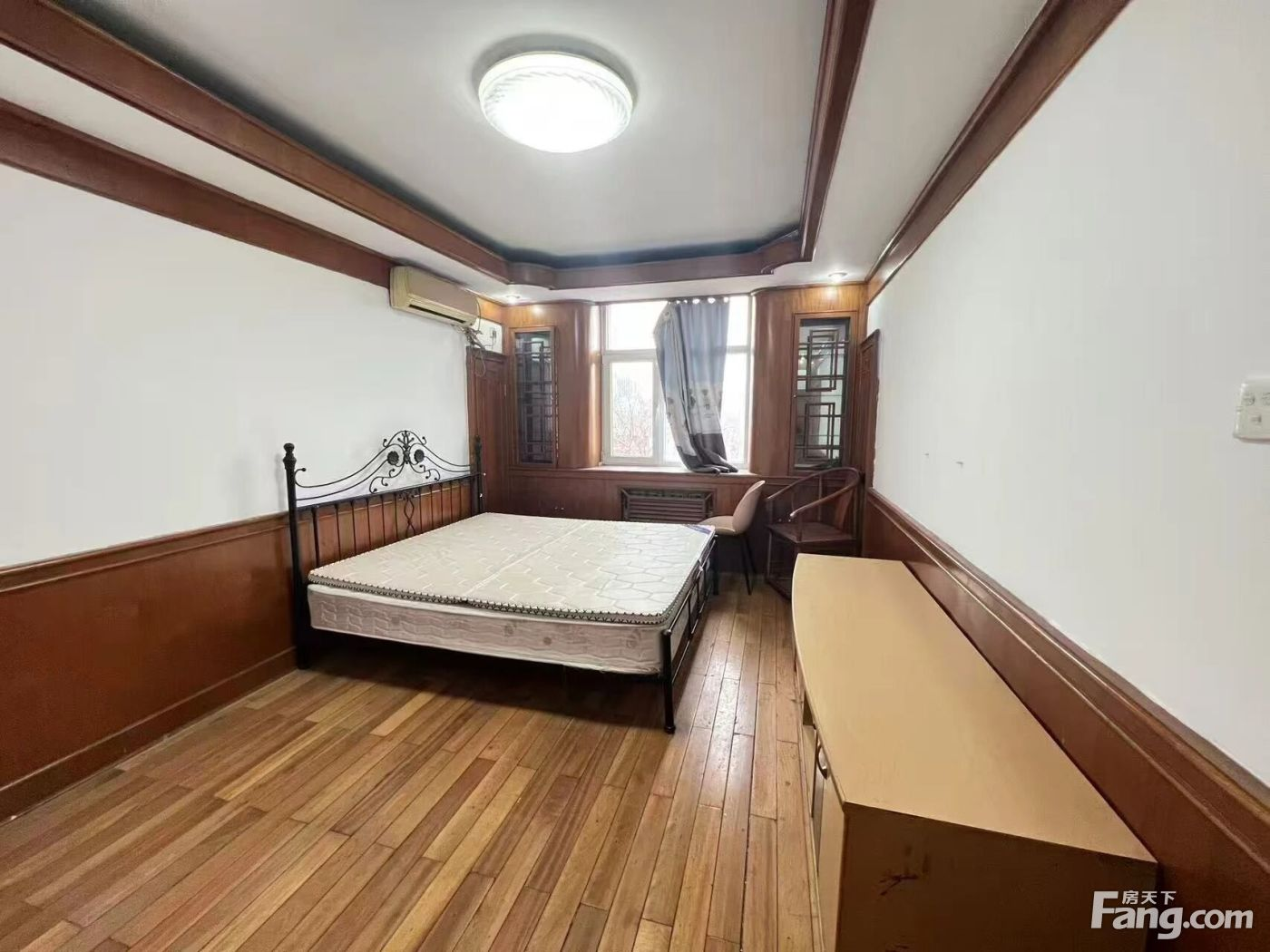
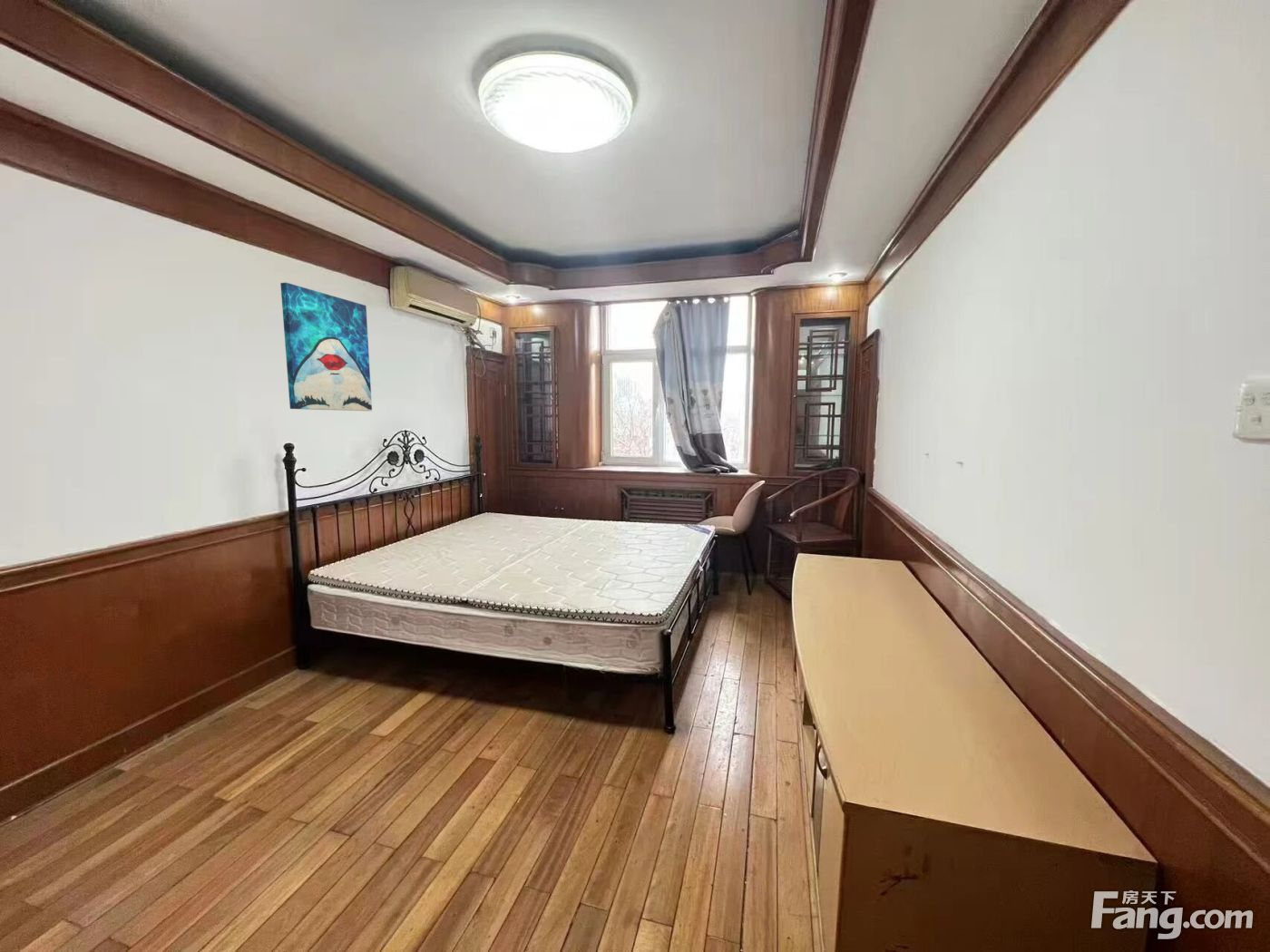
+ wall art (330, 353)
